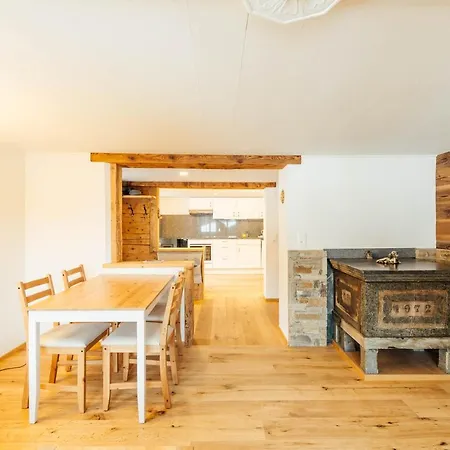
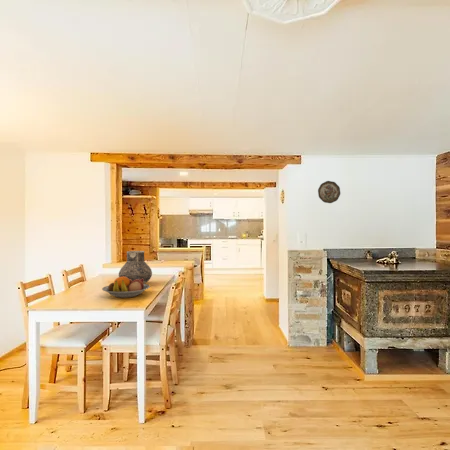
+ decorative plate (328, 192)
+ fruit bowl (126, 285)
+ vase (135, 267)
